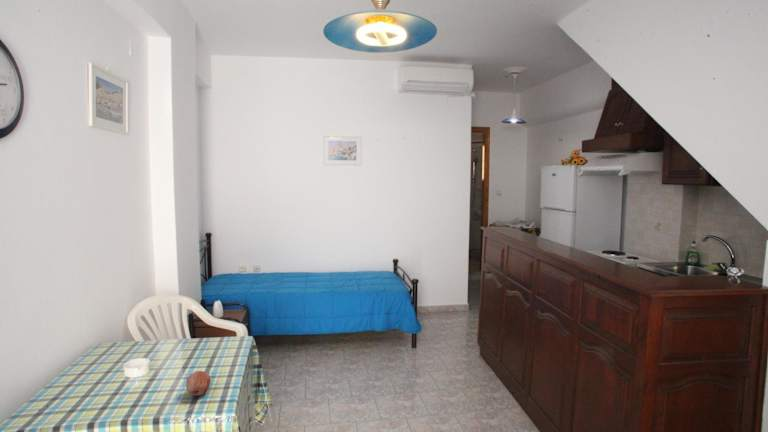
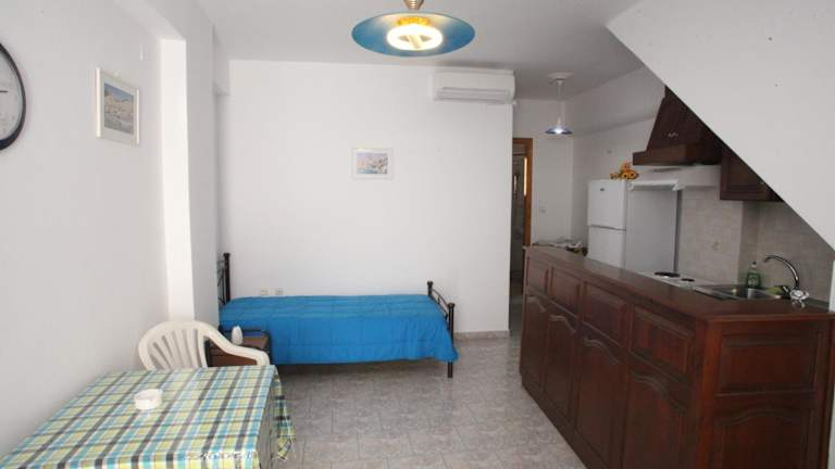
- fruit (198, 383)
